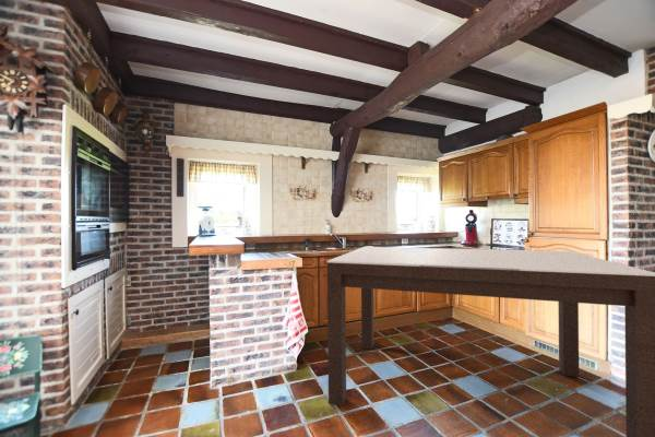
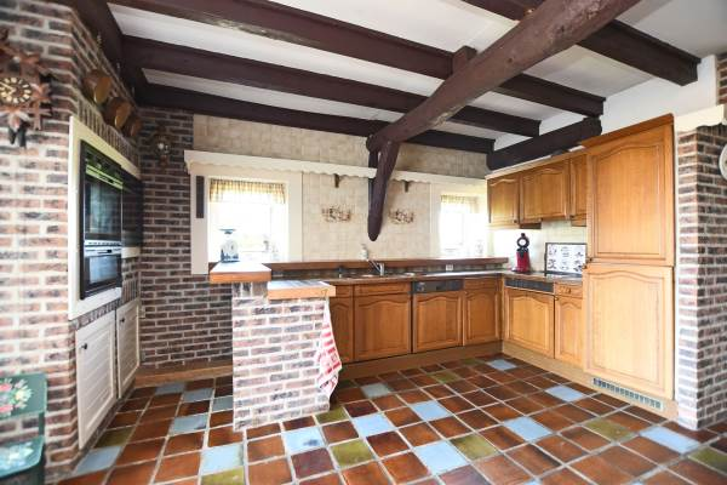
- dining table (461, 294)
